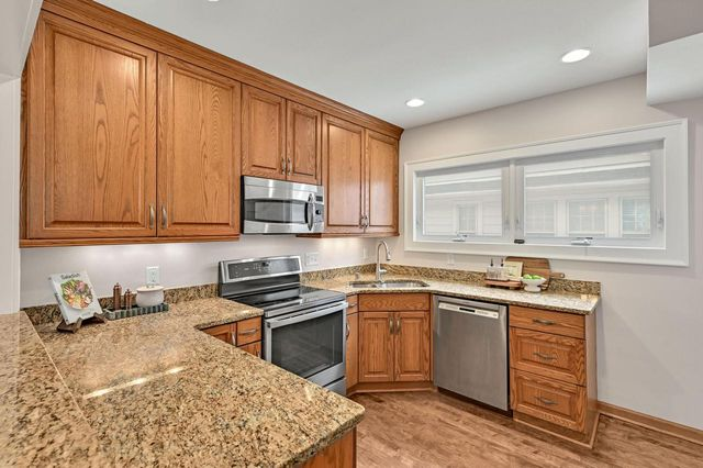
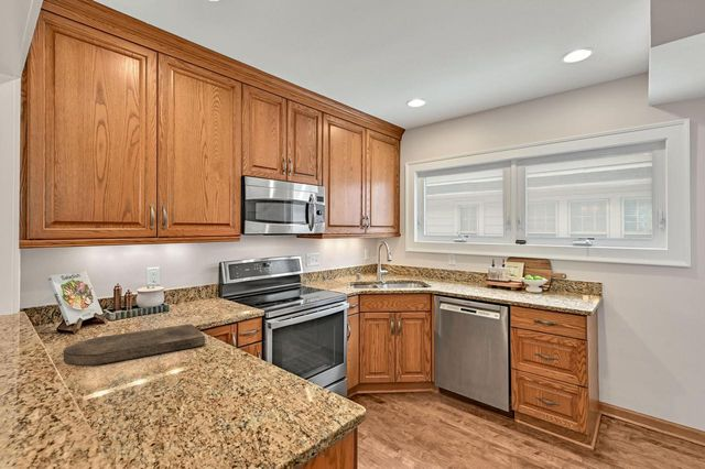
+ cutting board (137, 343)
